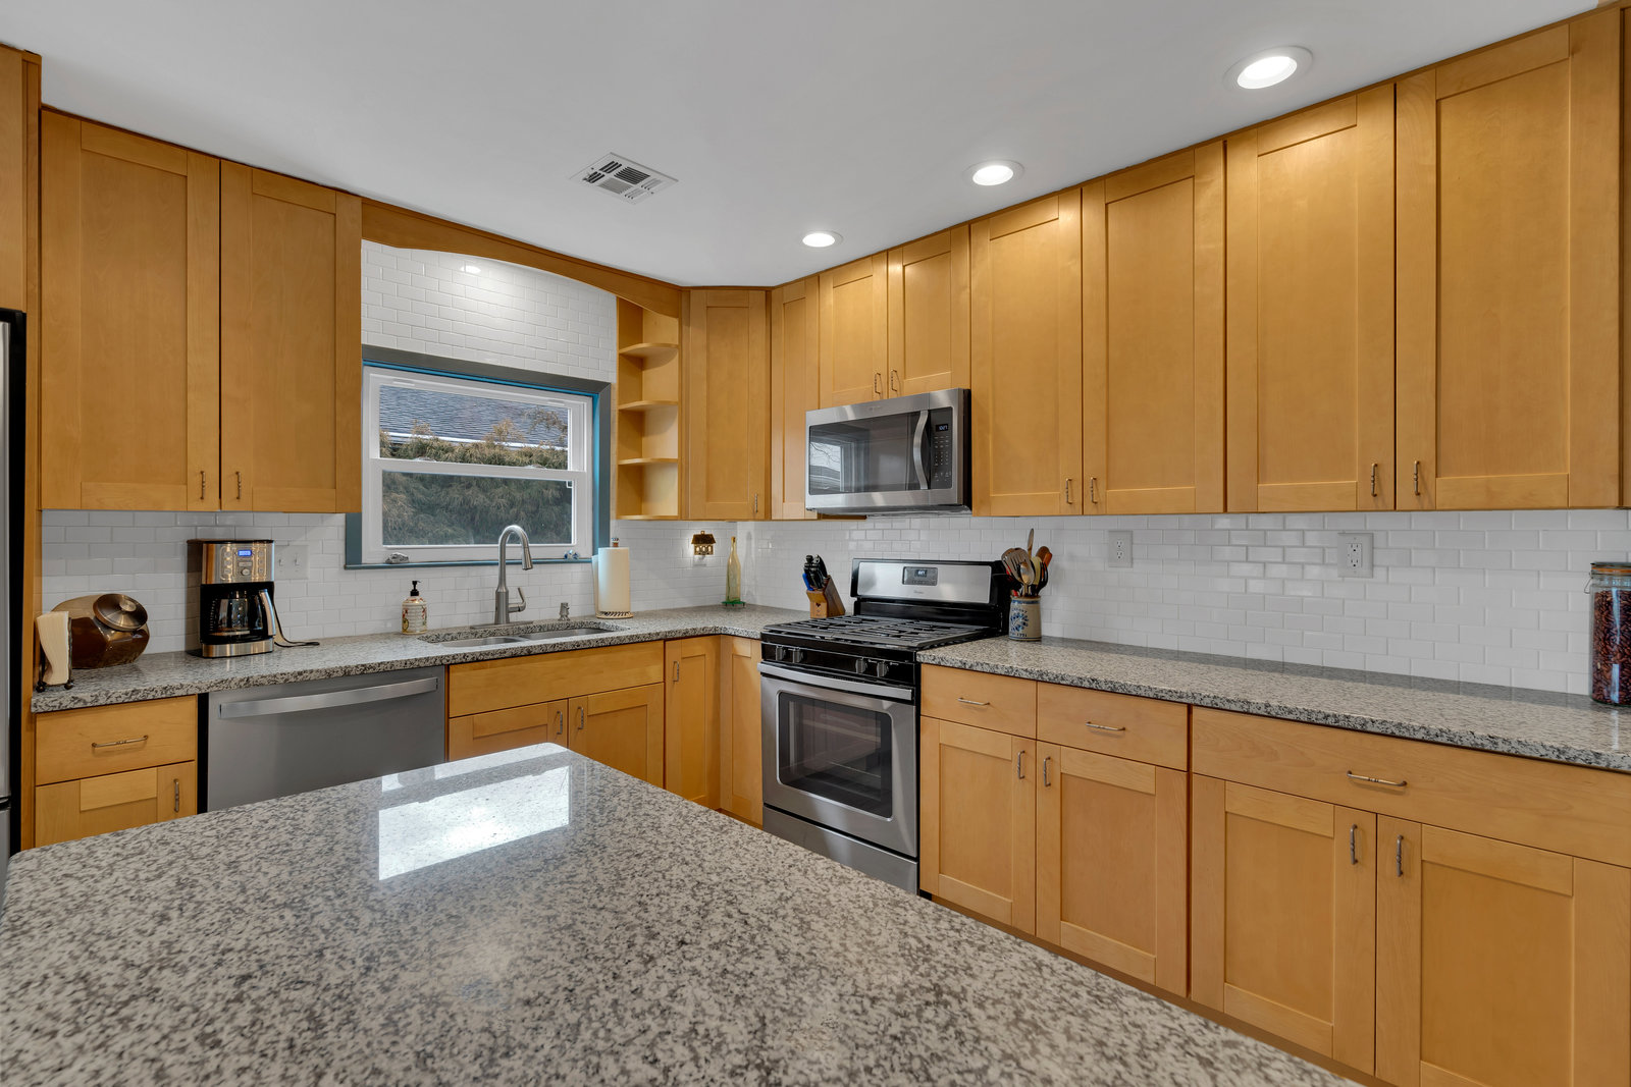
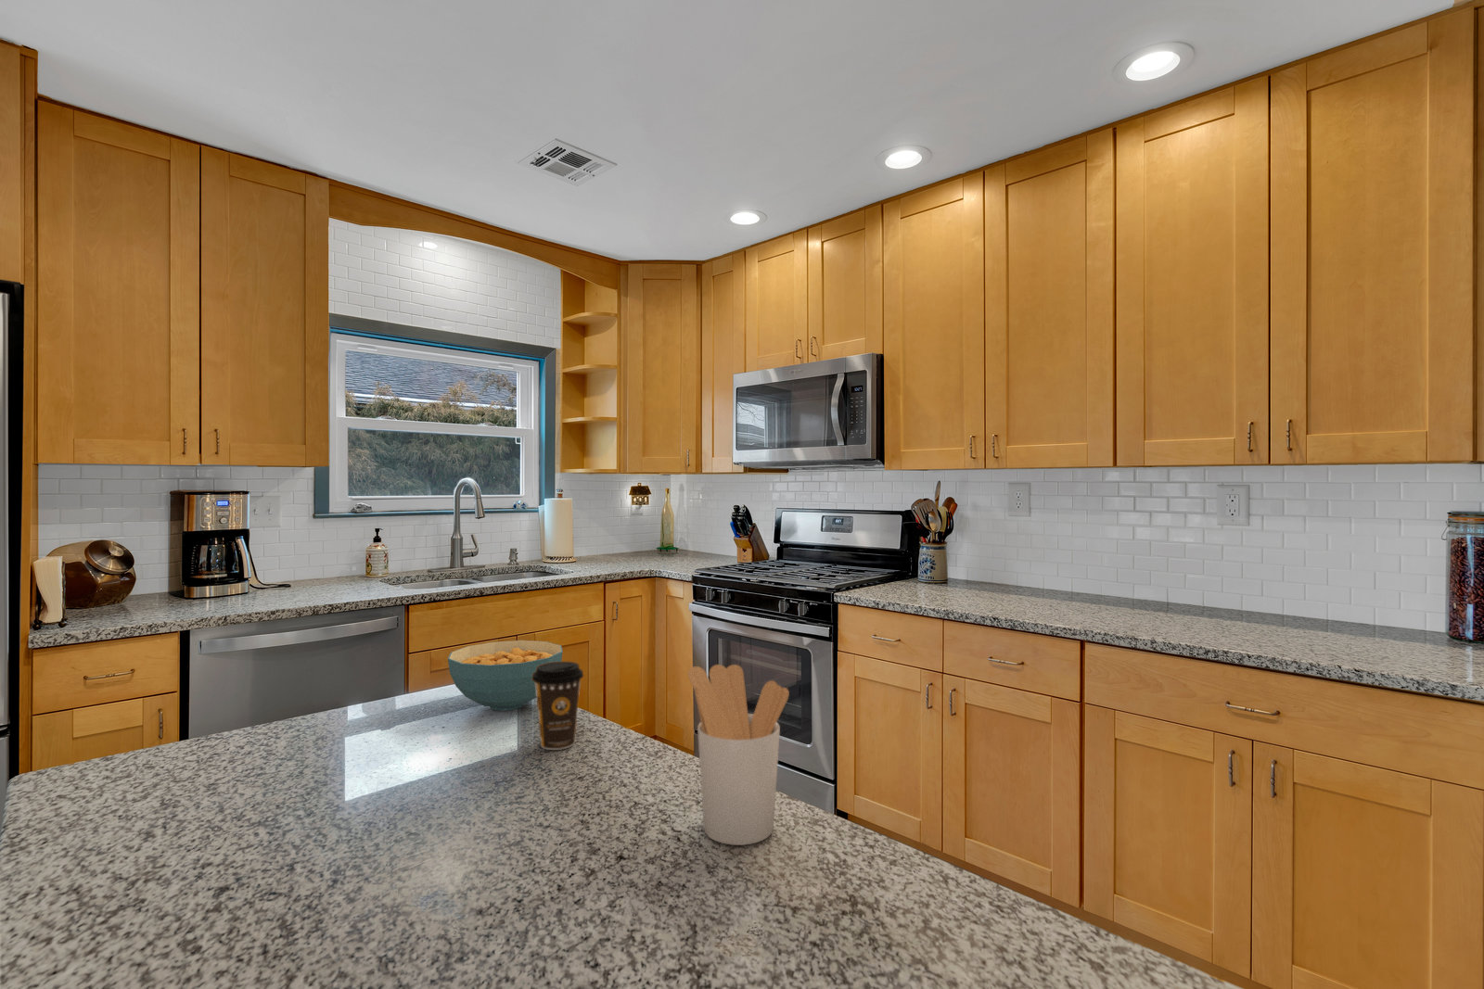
+ cereal bowl (507, 679)
+ coffee cup (558, 704)
+ utensil holder (730, 744)
